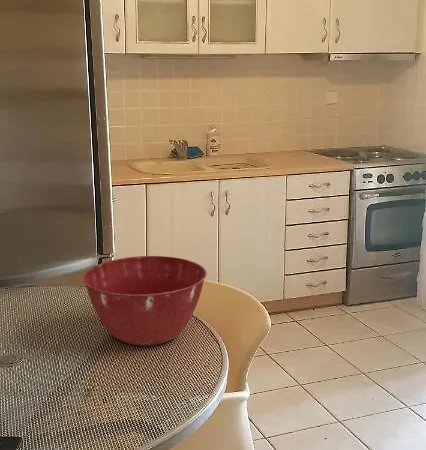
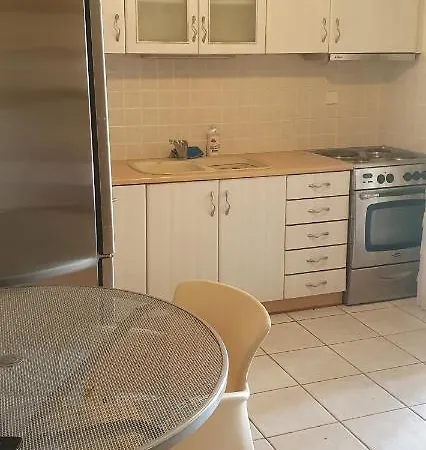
- mixing bowl (145, 304)
